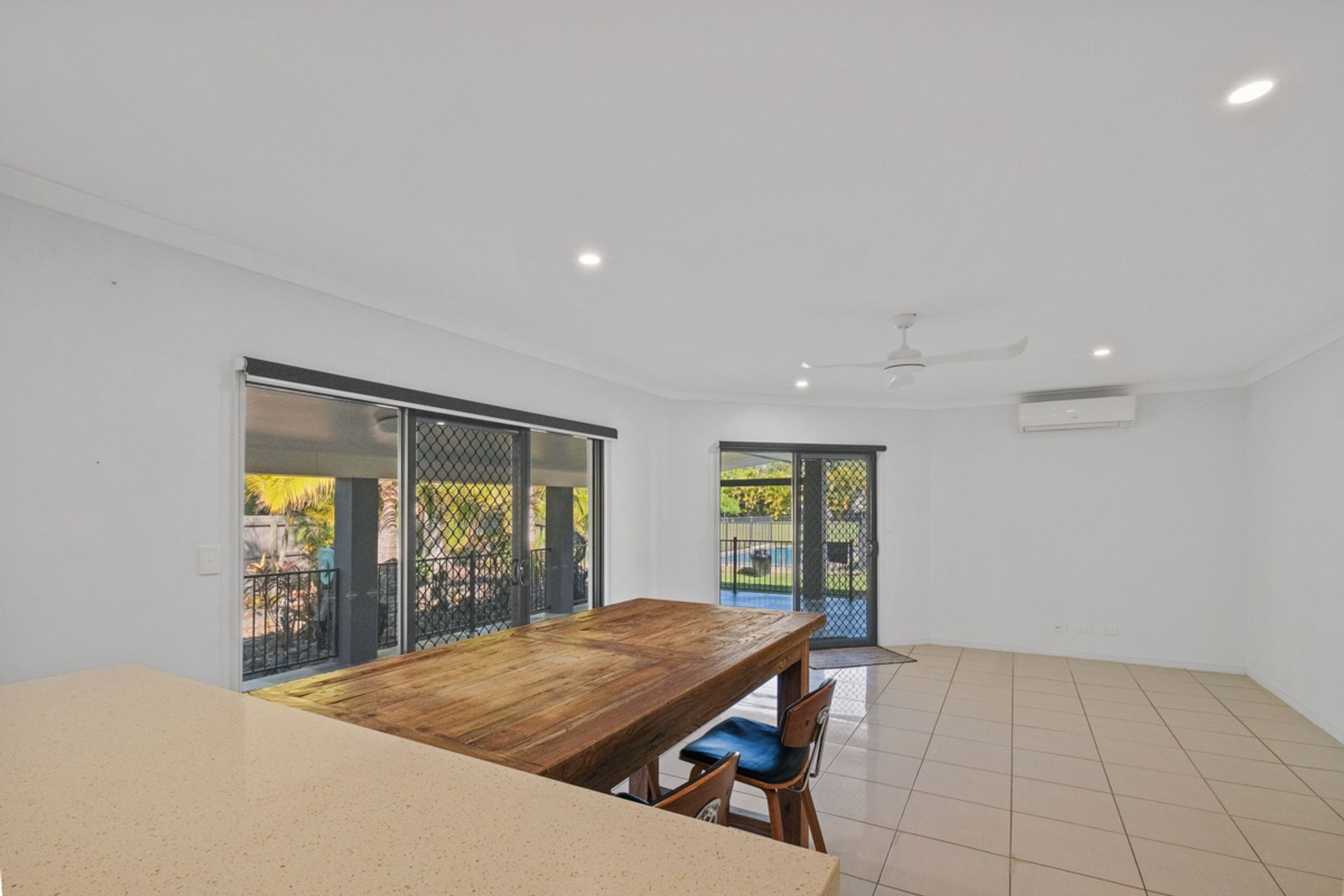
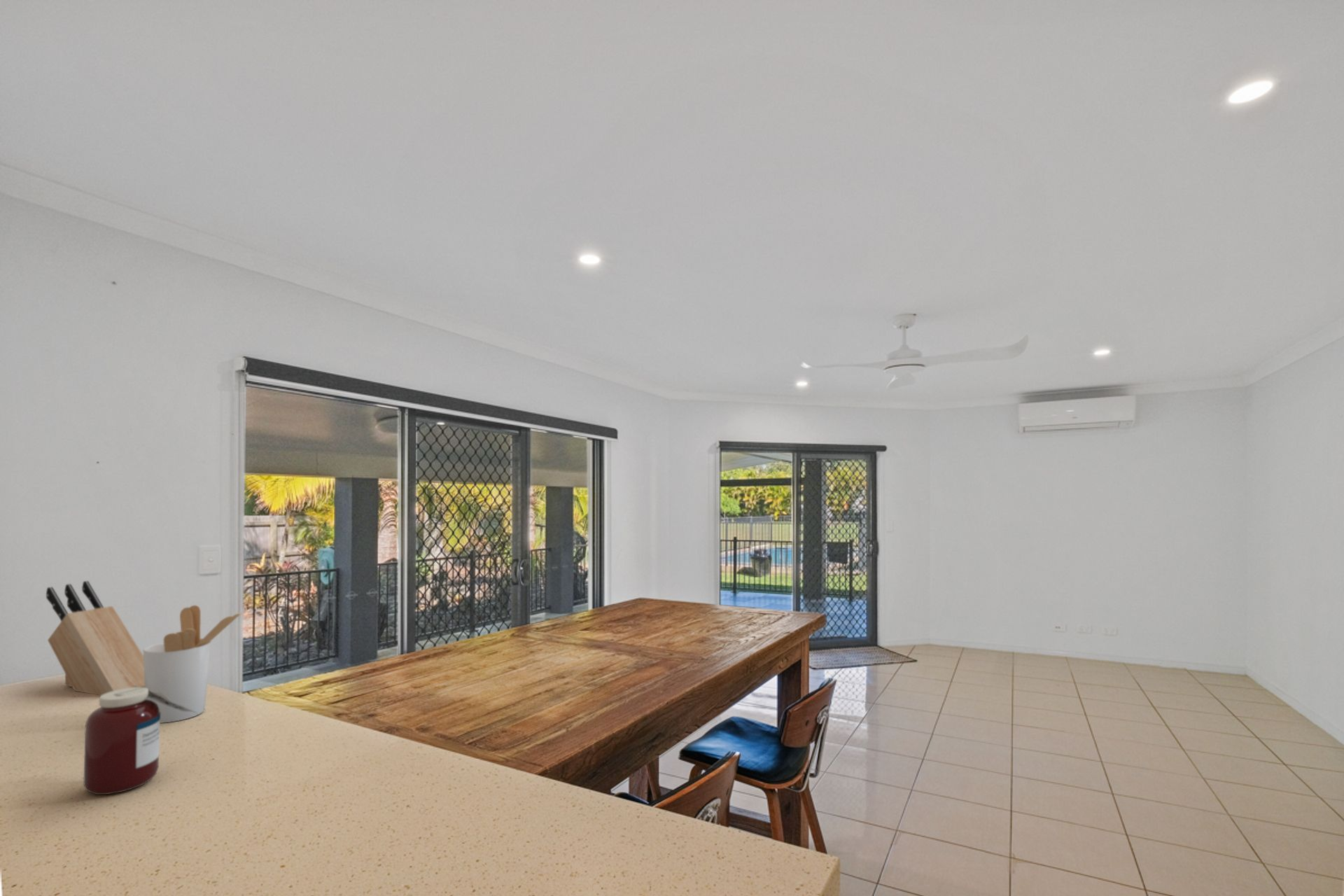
+ jar (138, 734)
+ knife block (98, 635)
+ utensil holder (195, 661)
